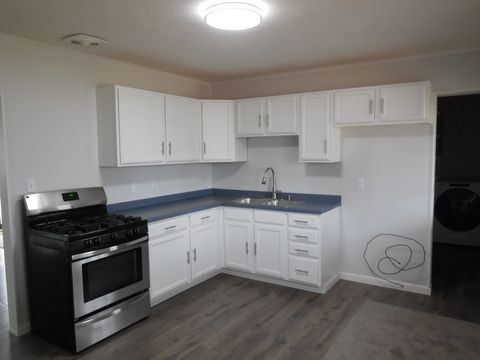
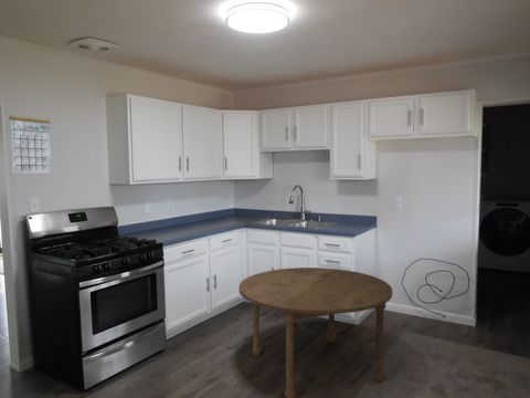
+ dining table (314, 316)
+ calendar (31, 139)
